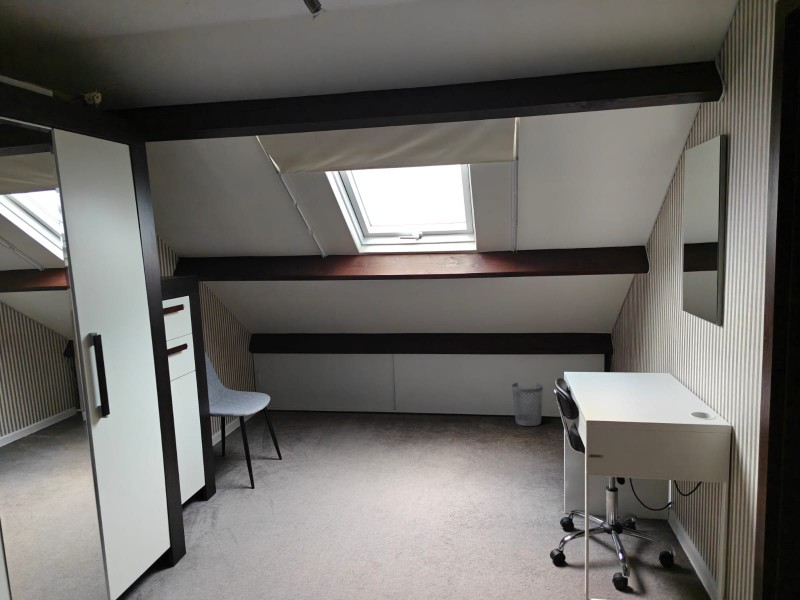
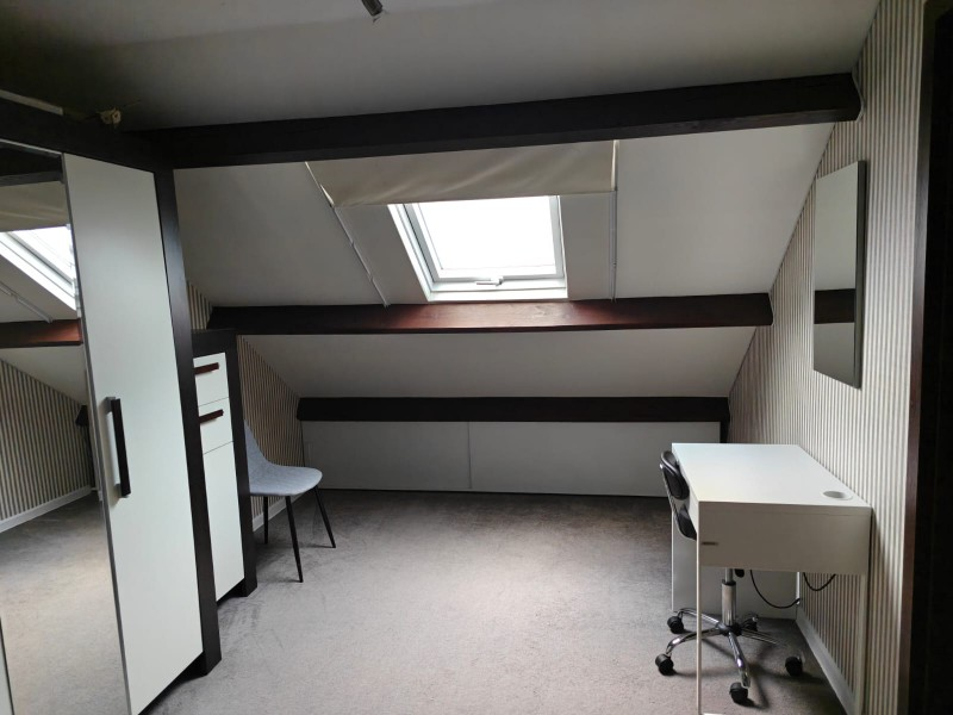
- wastebasket (528, 403)
